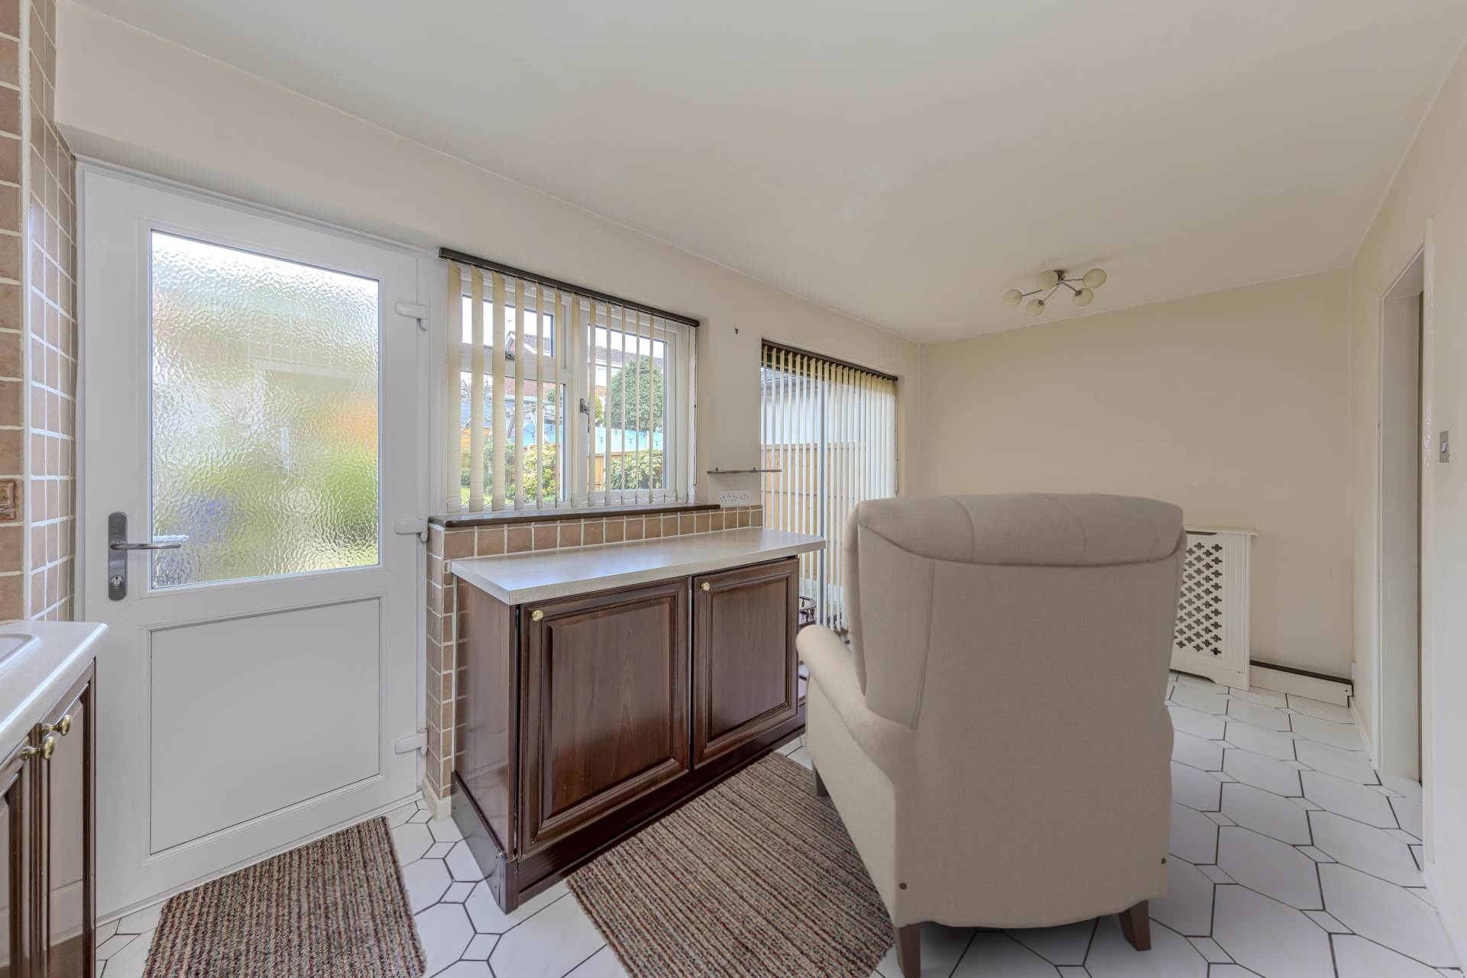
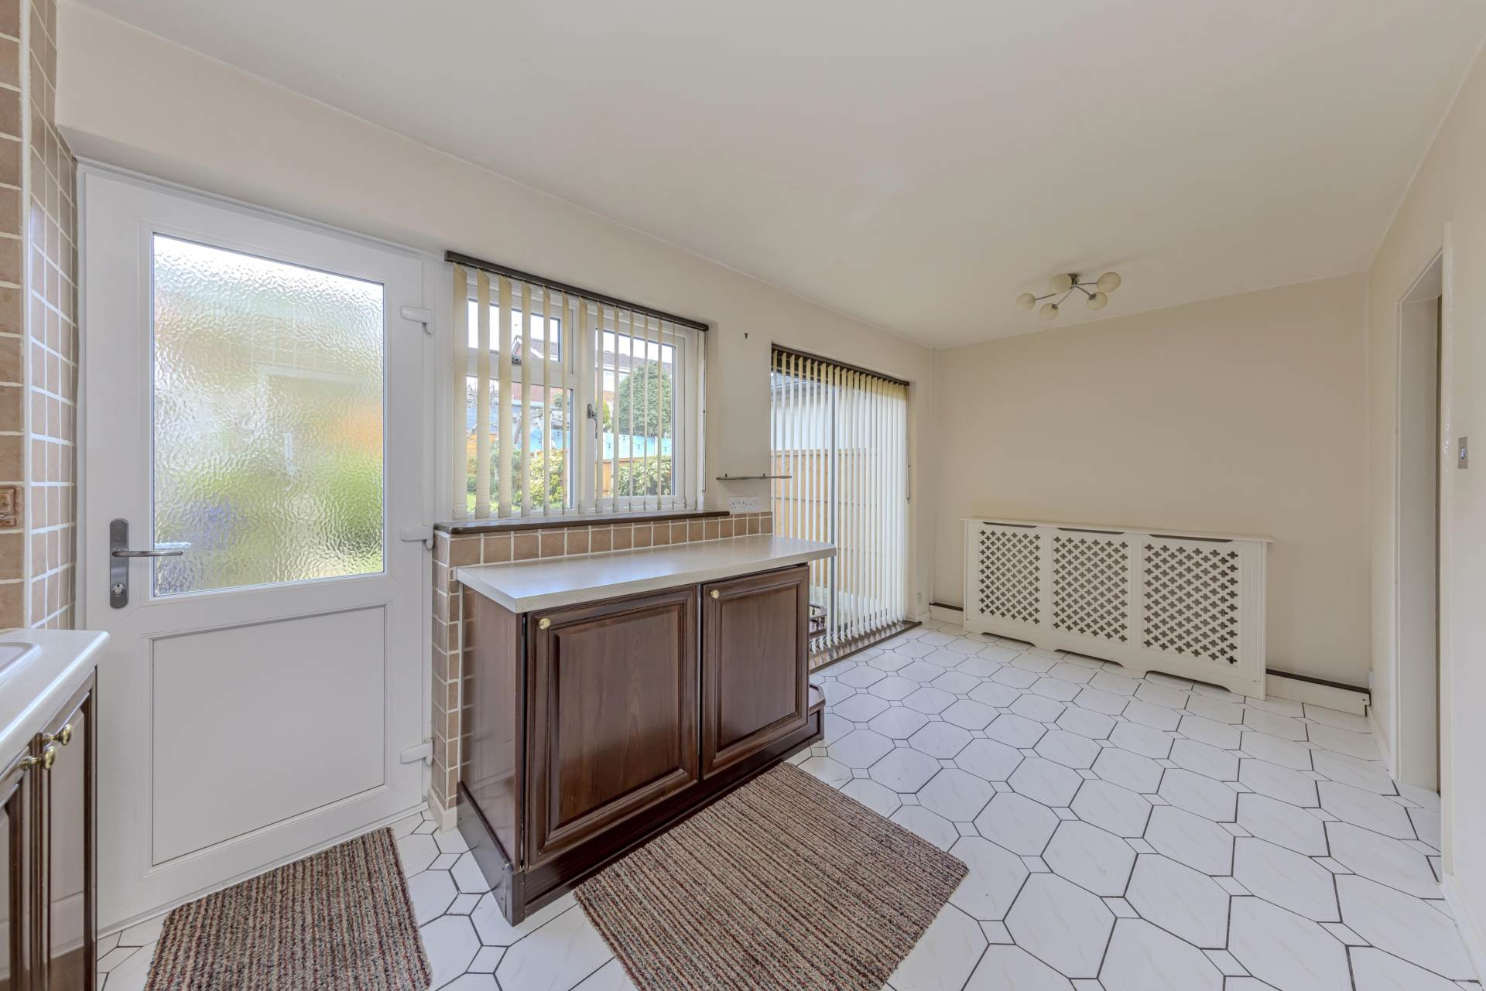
- chair (960, 680)
